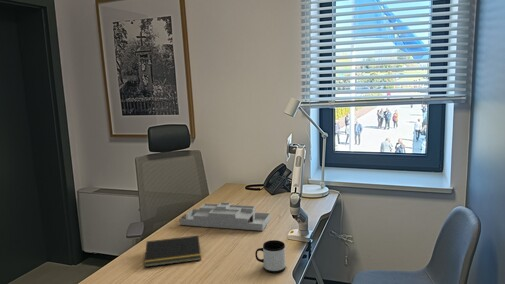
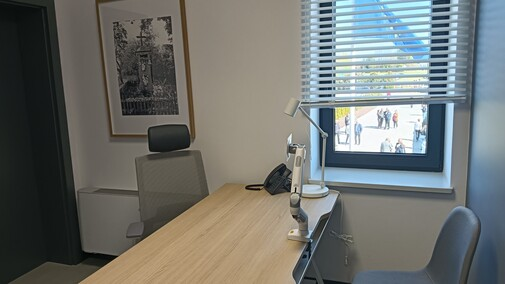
- mug (270, 255)
- desk organizer (225, 214)
- notepad (173, 250)
